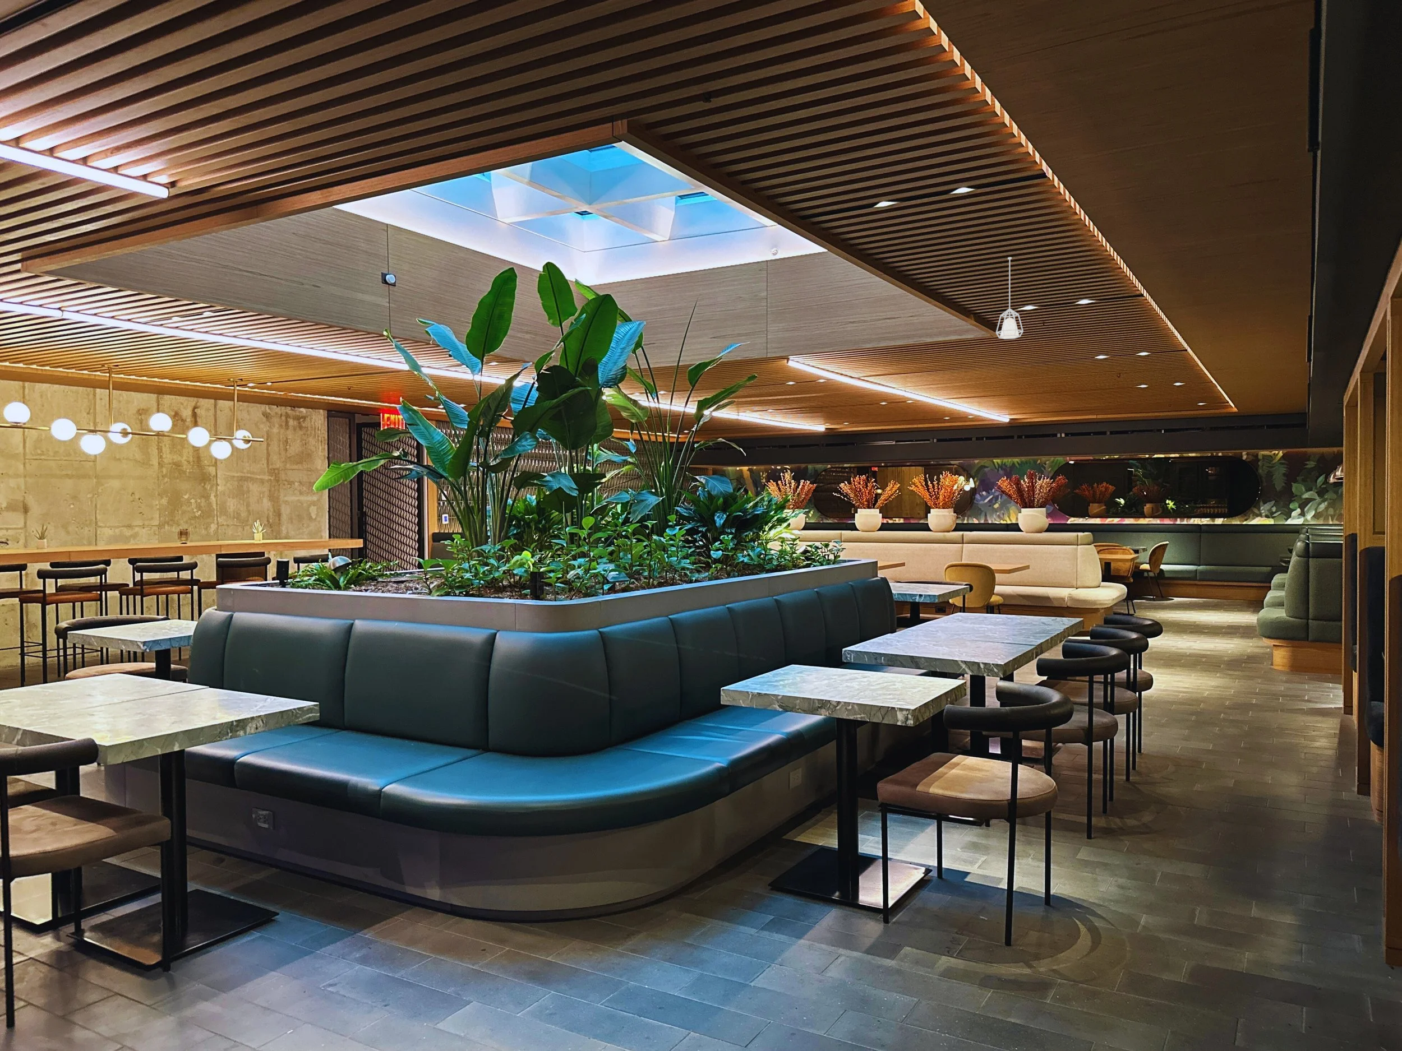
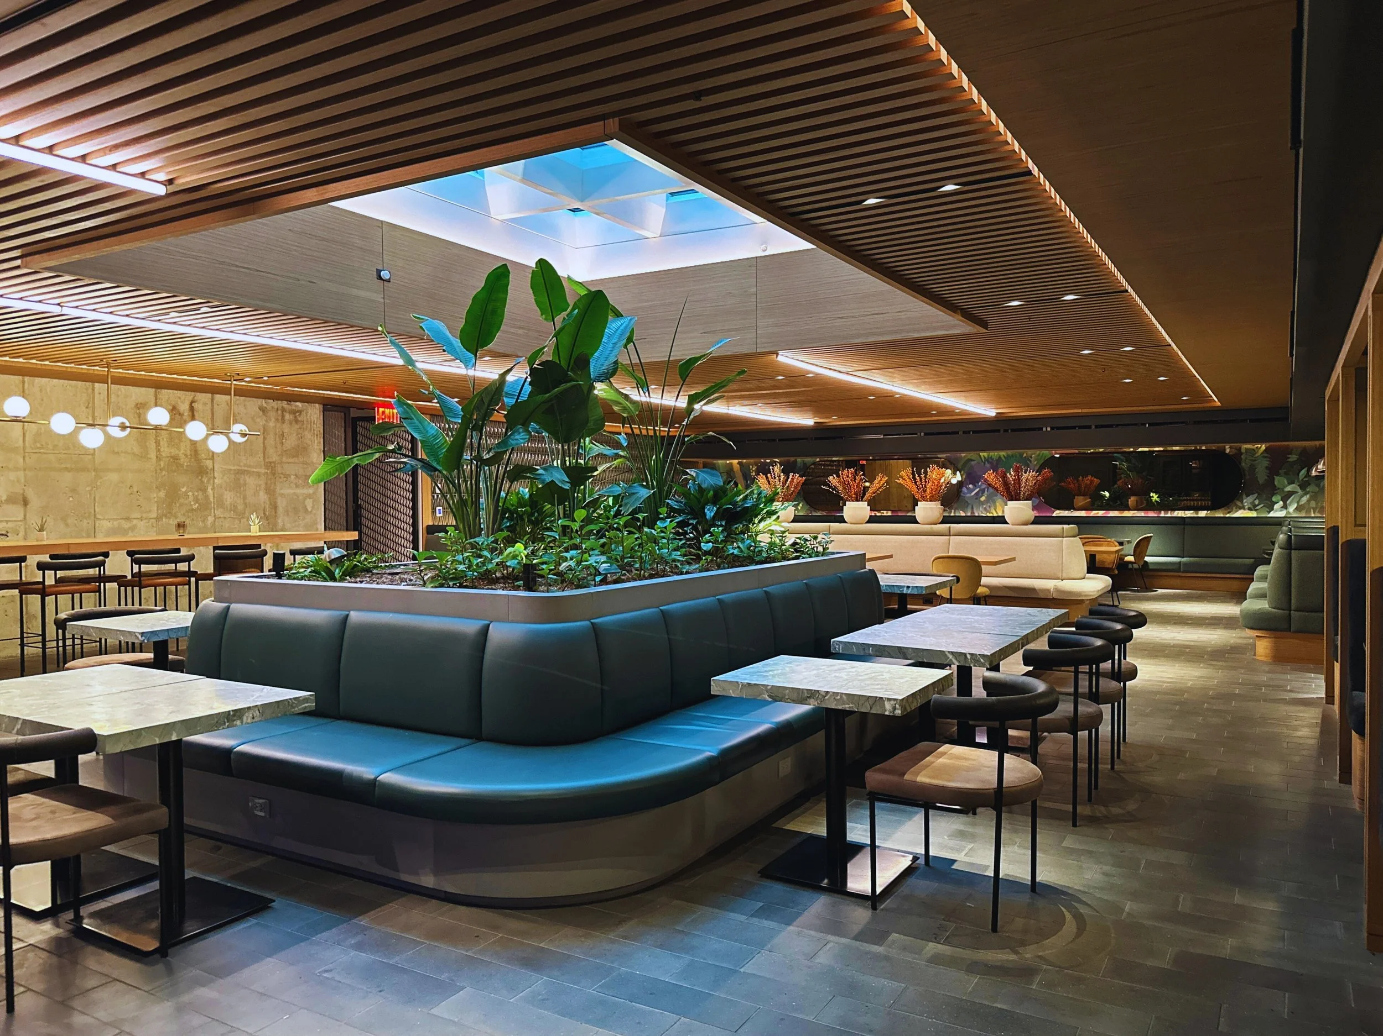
- pendant lamp (1009, 297)
